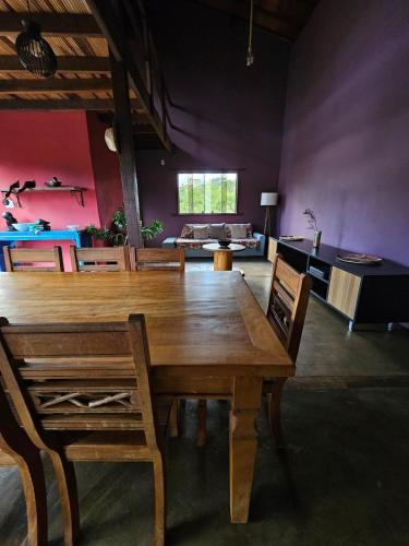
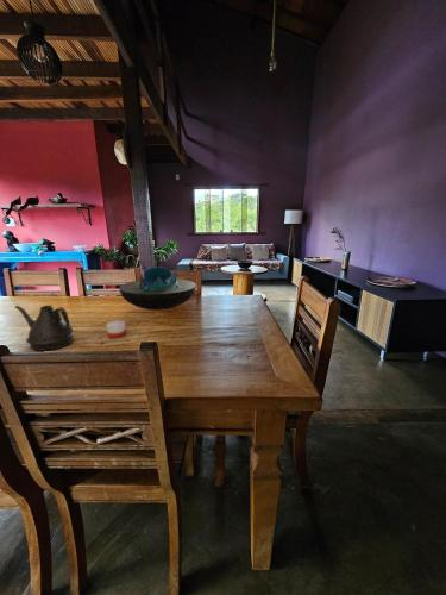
+ teapot (43, 324)
+ decorative bowl (158, 286)
+ candle (115, 322)
